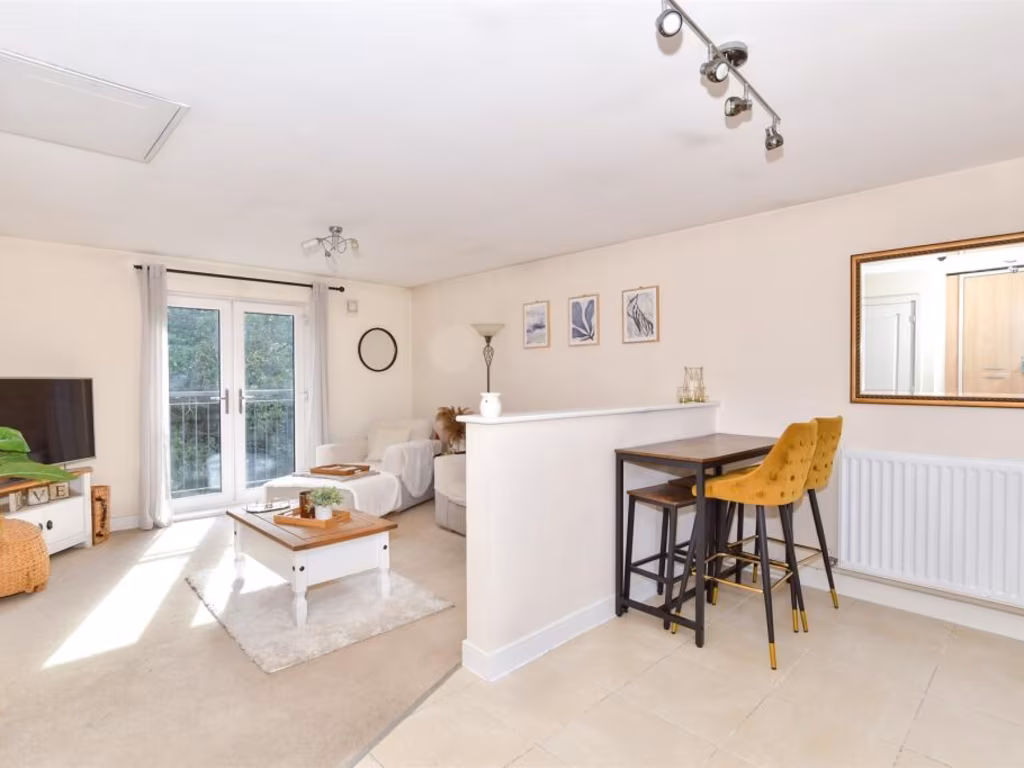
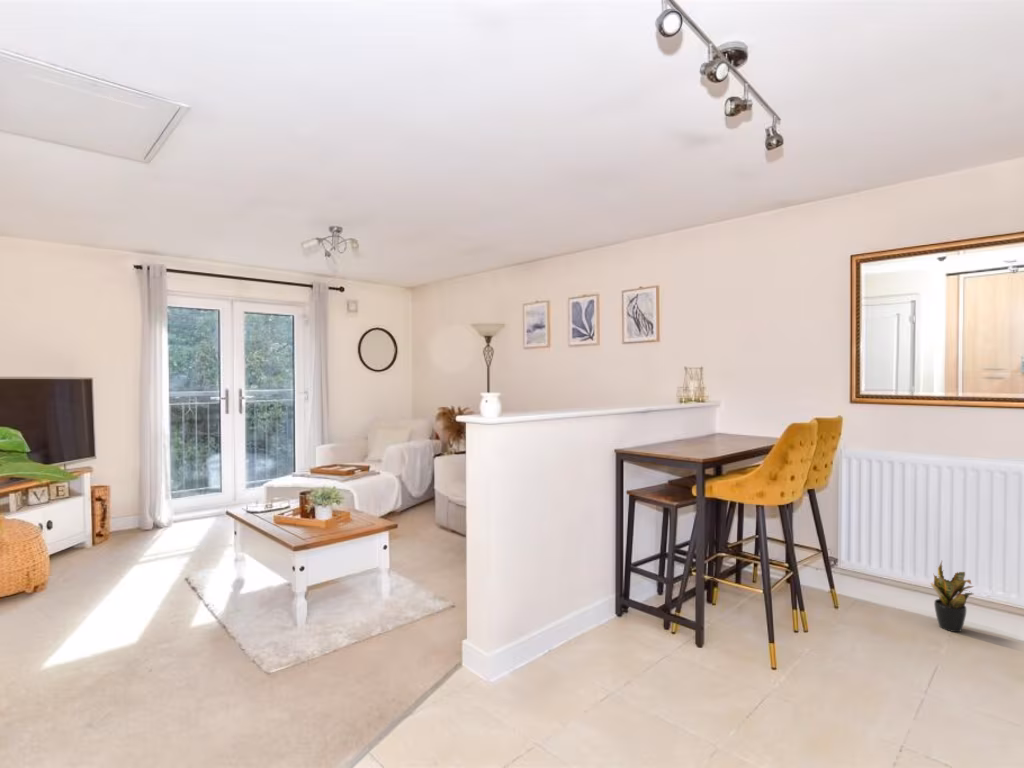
+ potted plant (952, 594)
